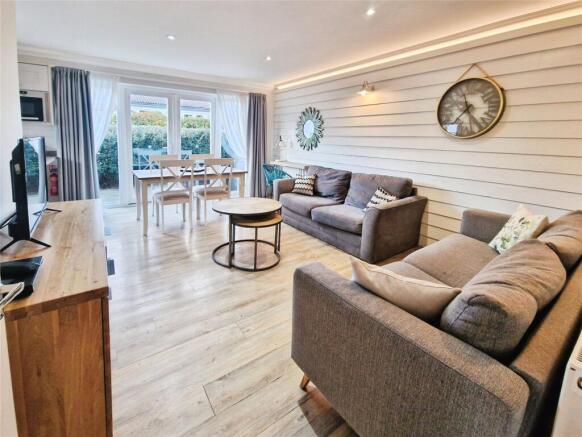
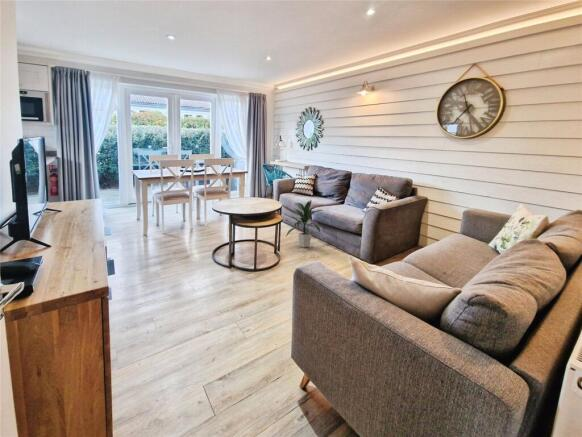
+ indoor plant (303, 222)
